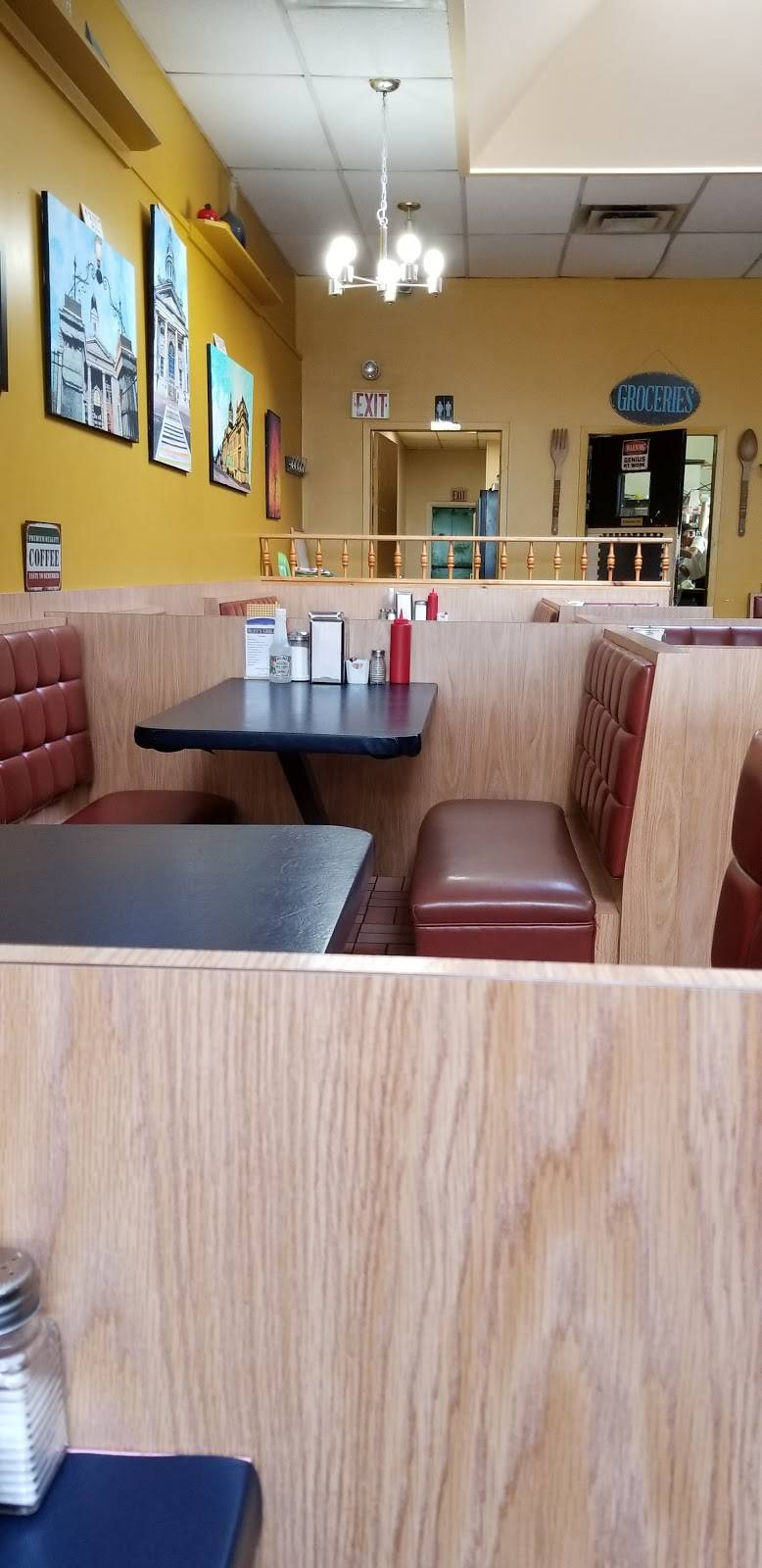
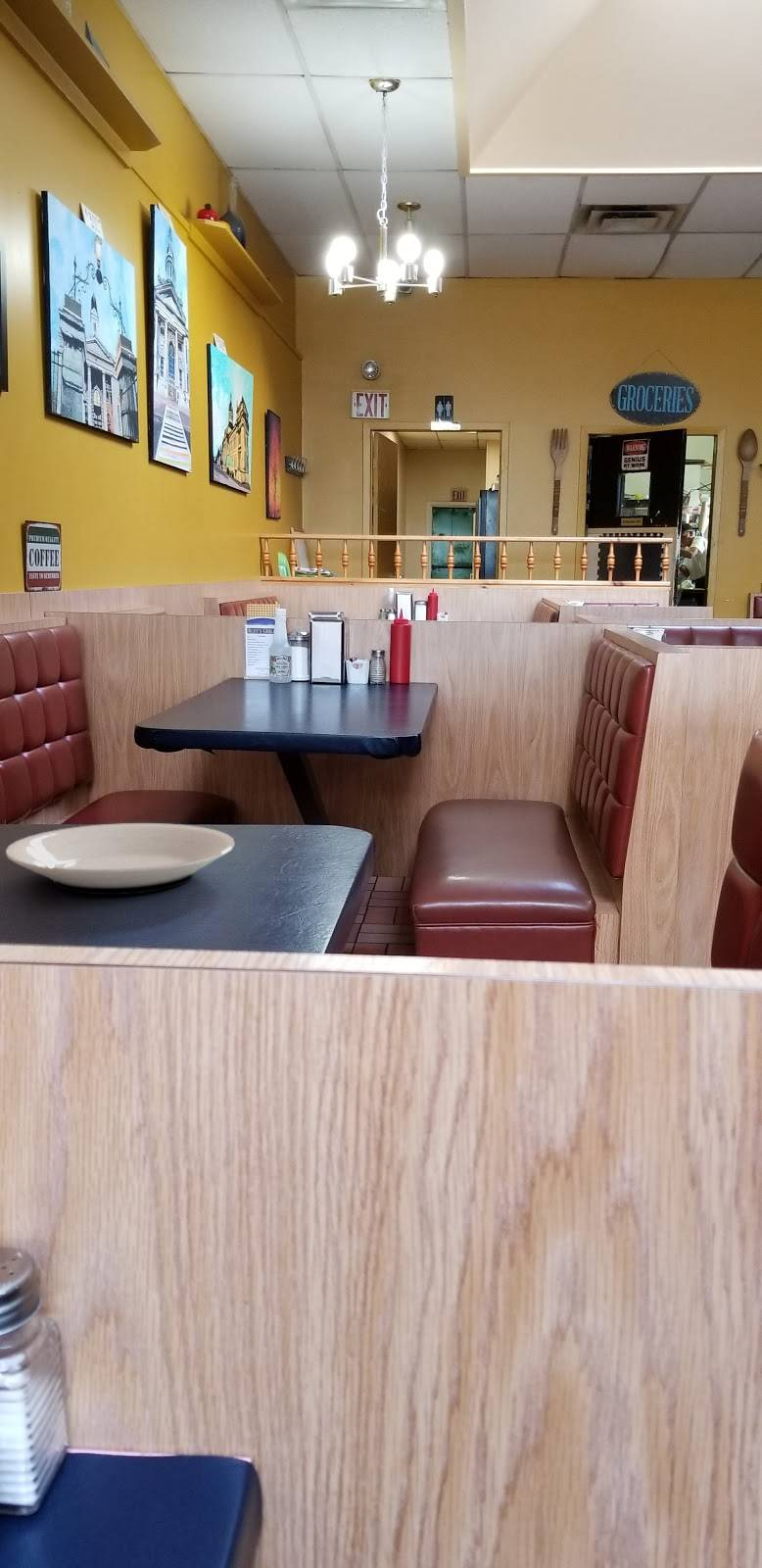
+ plate (122, 860)
